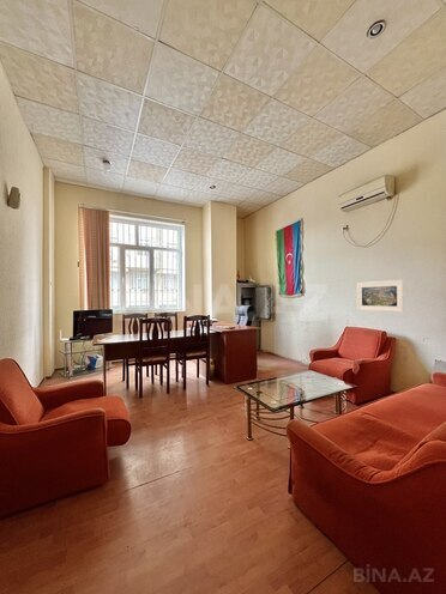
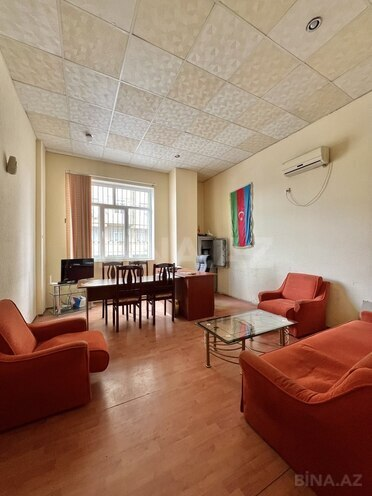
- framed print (378, 296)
